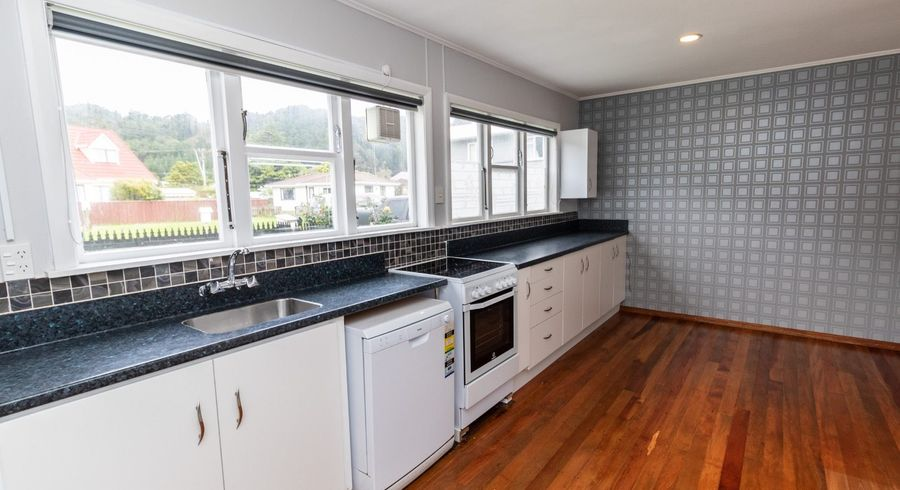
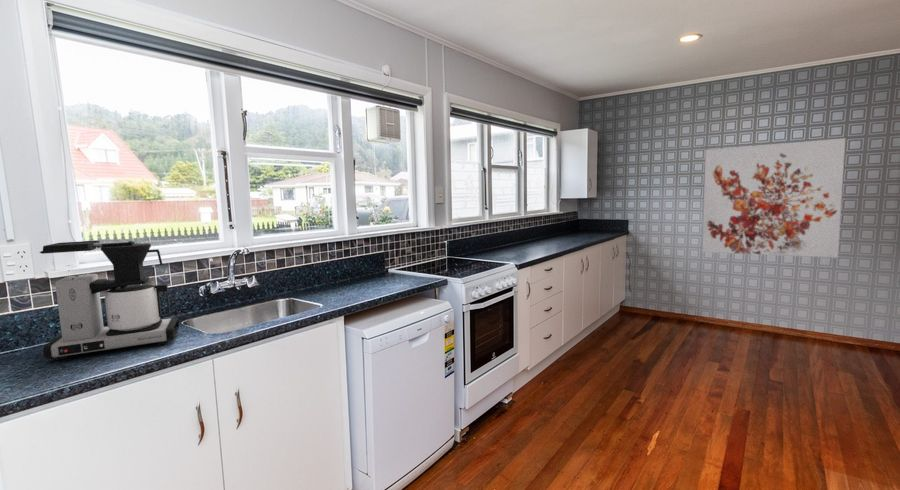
+ coffee maker (113, 294)
+ wall art (767, 200)
